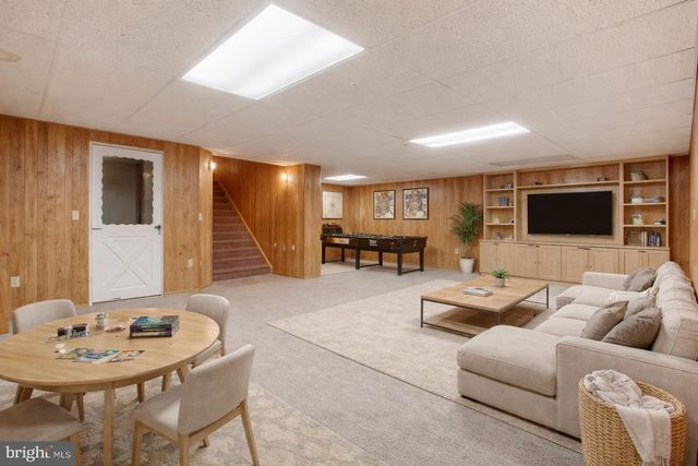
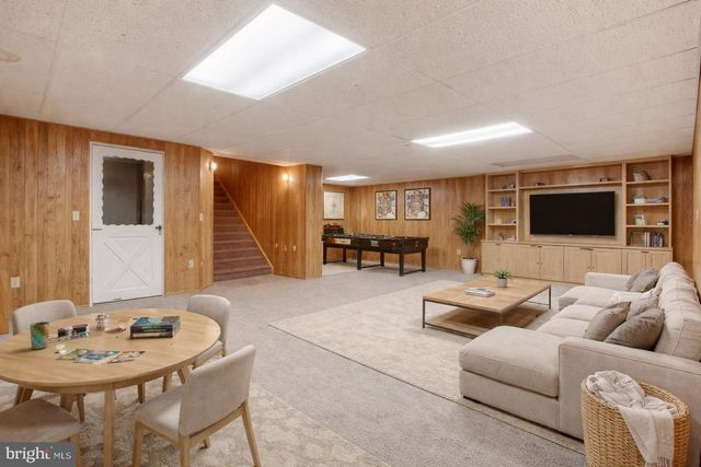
+ cup (39, 335)
